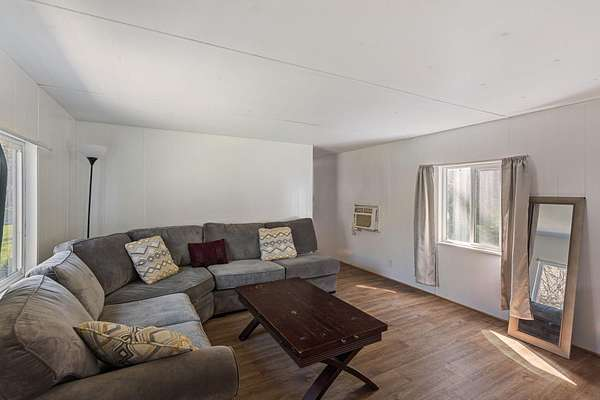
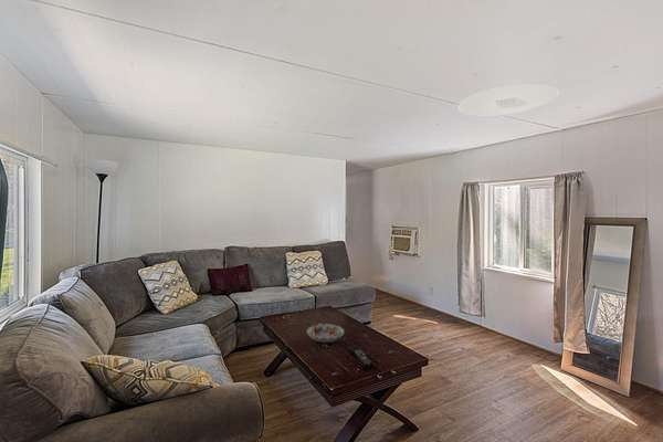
+ remote control (361, 357)
+ ceiling light (505, 97)
+ decorative bowl (325, 334)
